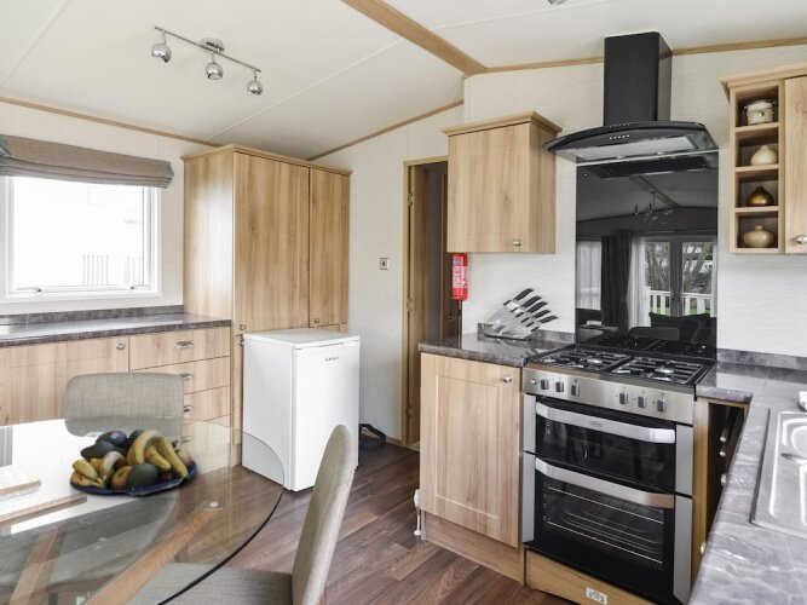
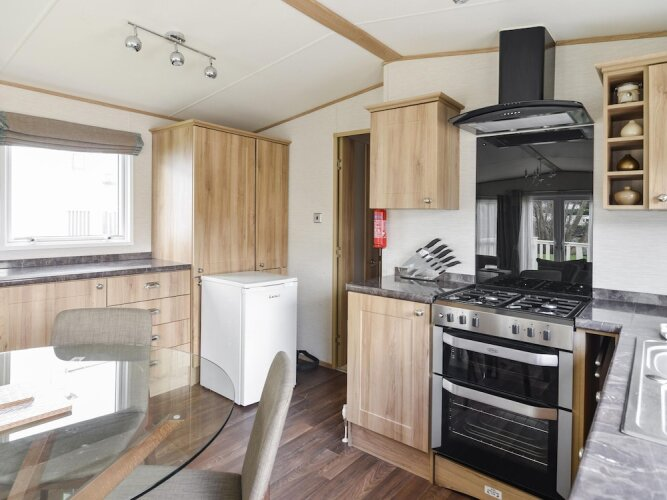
- fruit bowl (137, 454)
